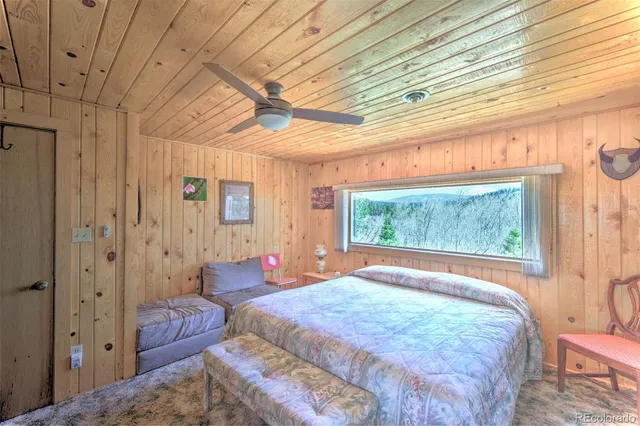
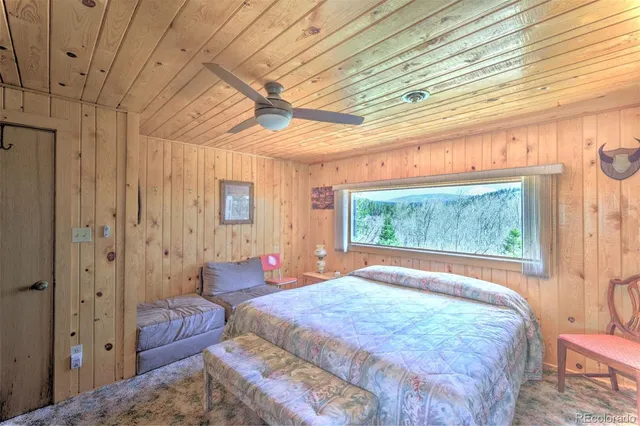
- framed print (194, 189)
